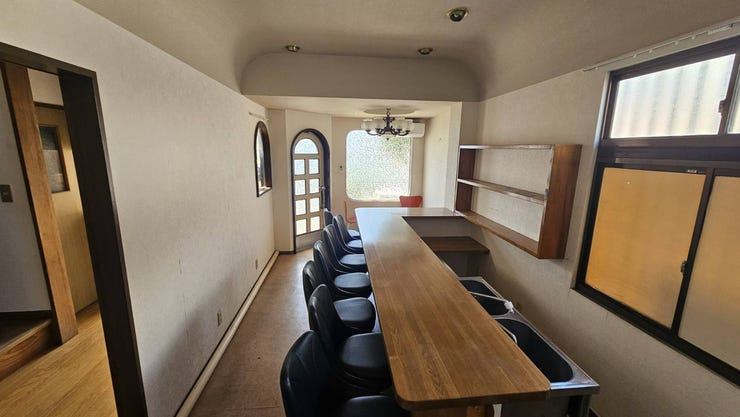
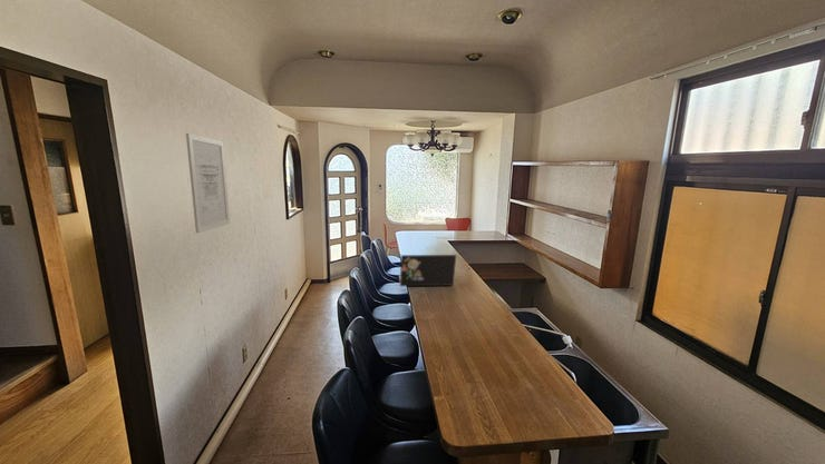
+ laptop (425, 266)
+ wall art (210, 184)
